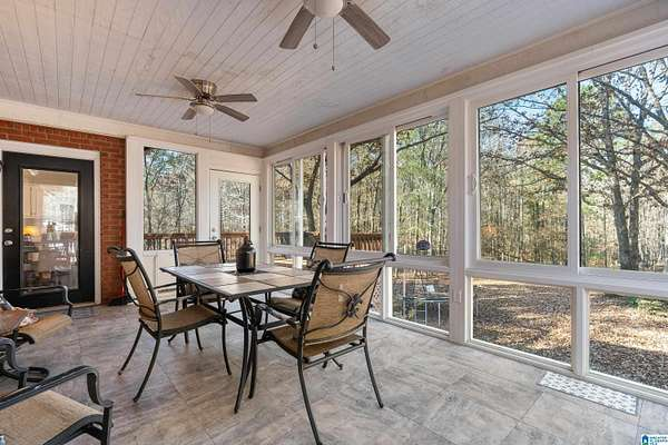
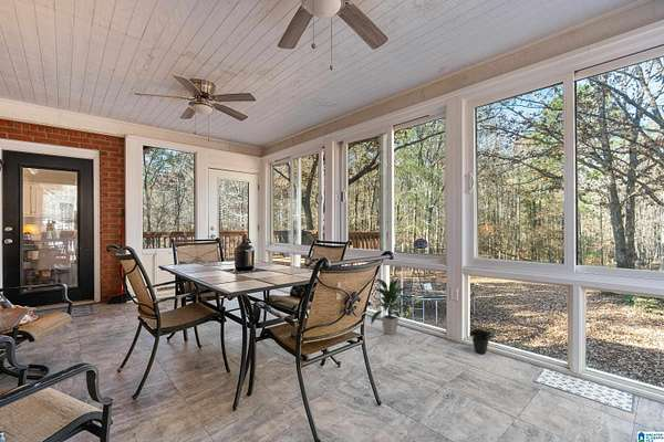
+ indoor plant (387, 303)
+ potted plant (479, 332)
